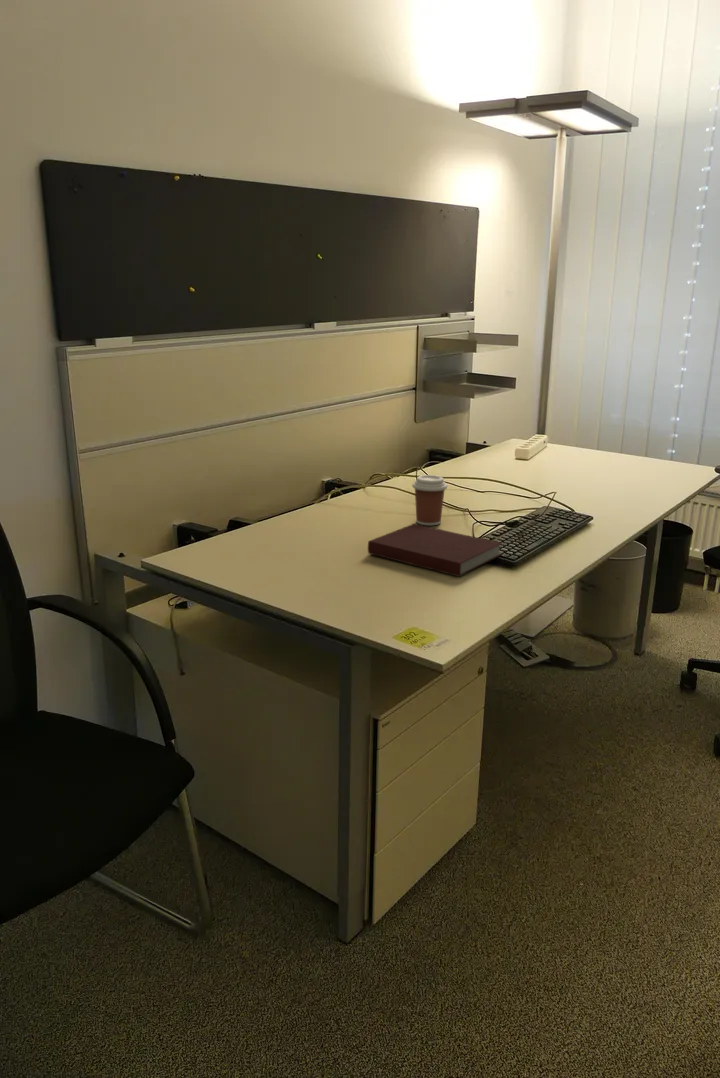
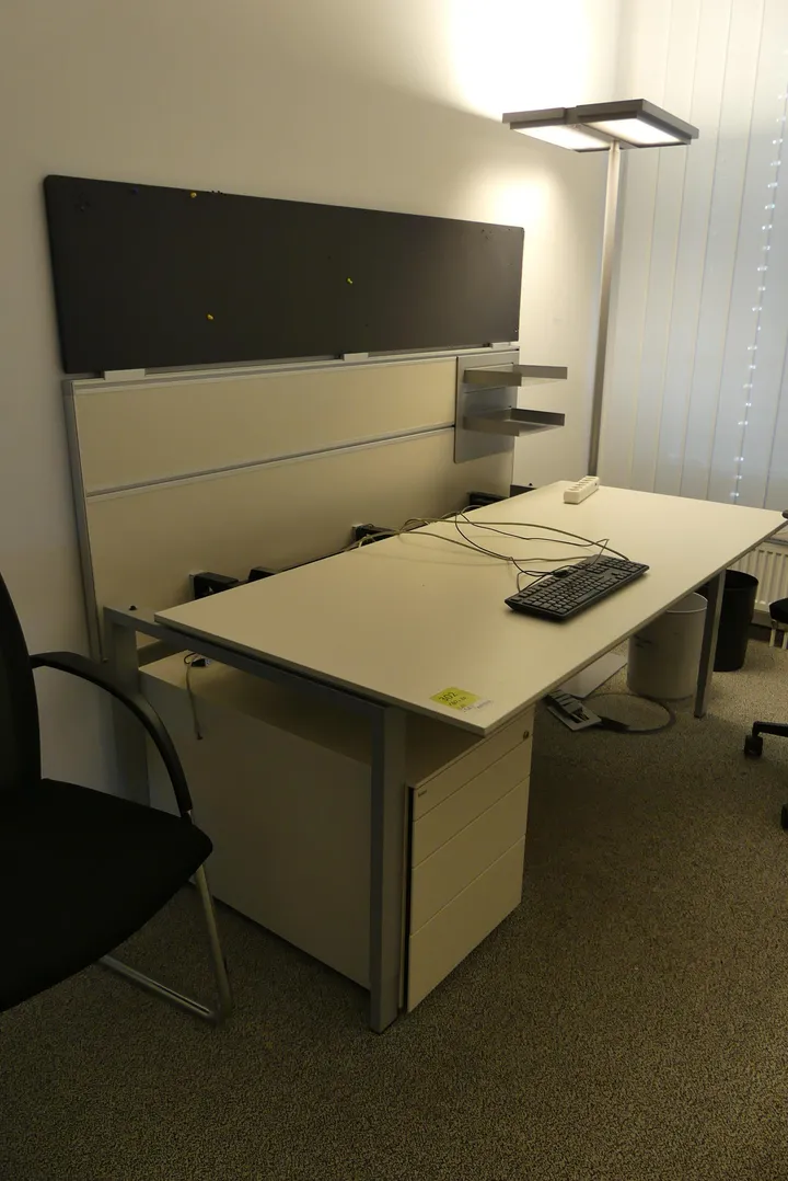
- coffee cup (429, 500)
- notebook (434, 548)
